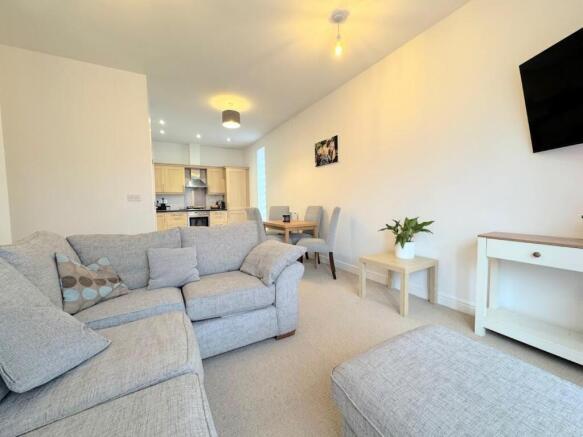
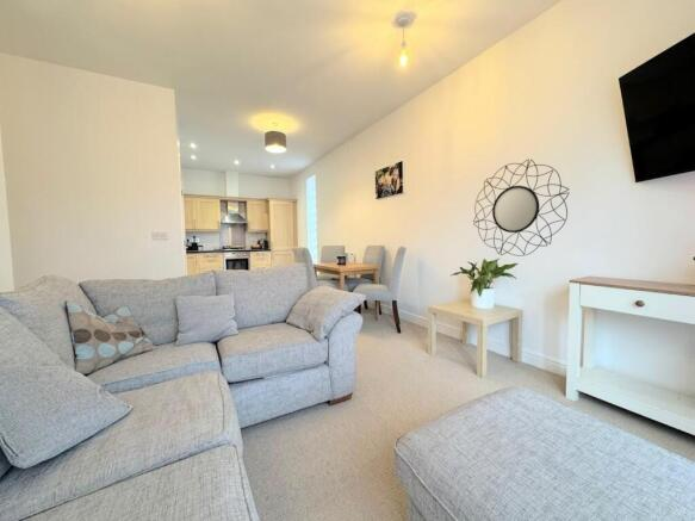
+ home mirror (514, 209)
